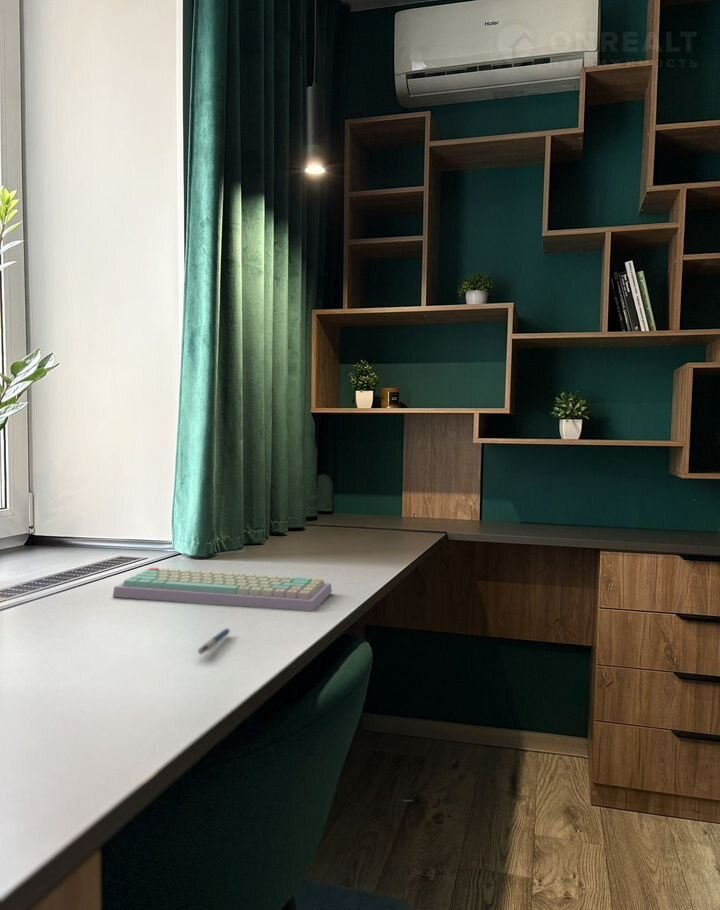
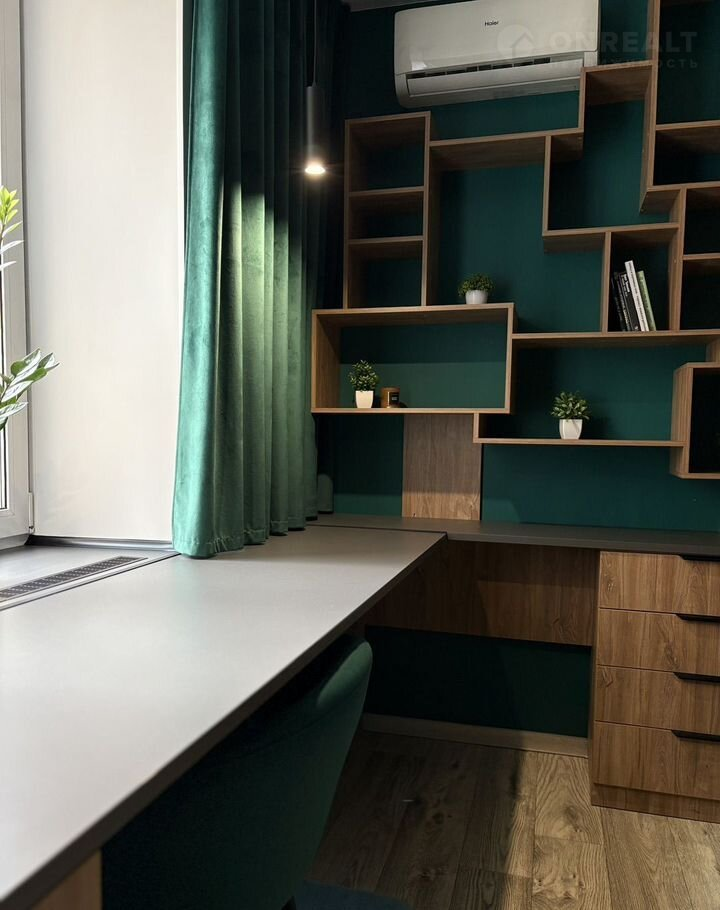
- keyboard (224, 586)
- pen (216, 640)
